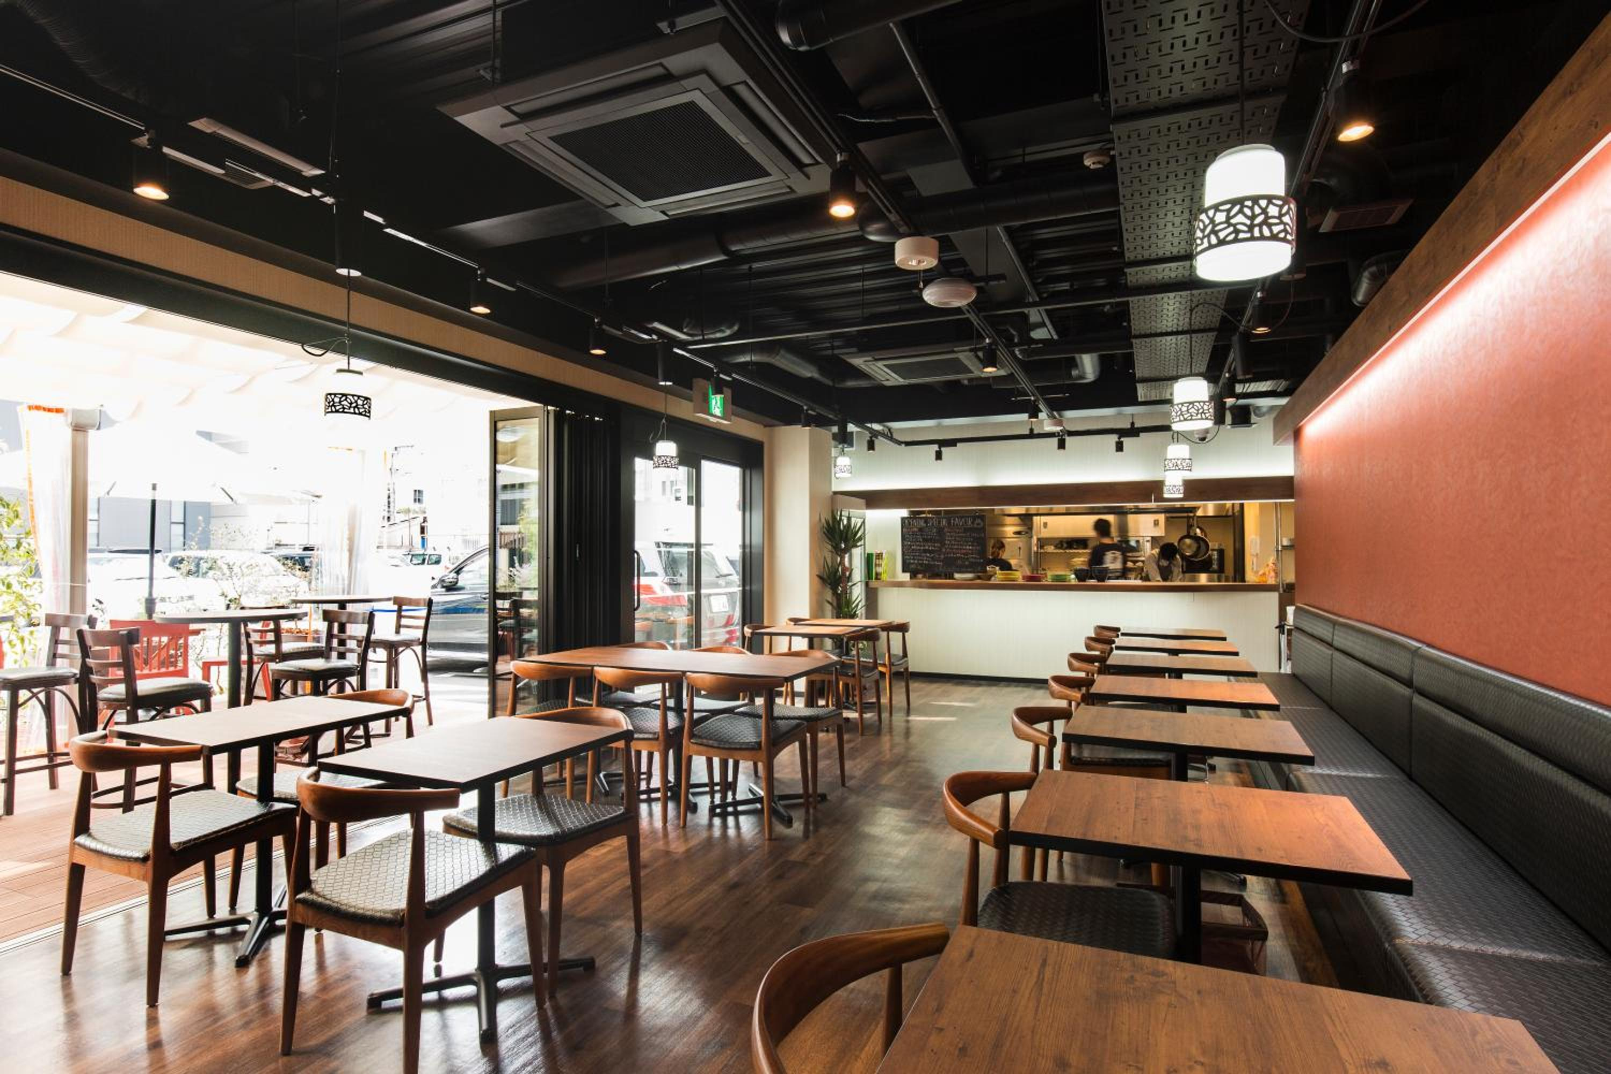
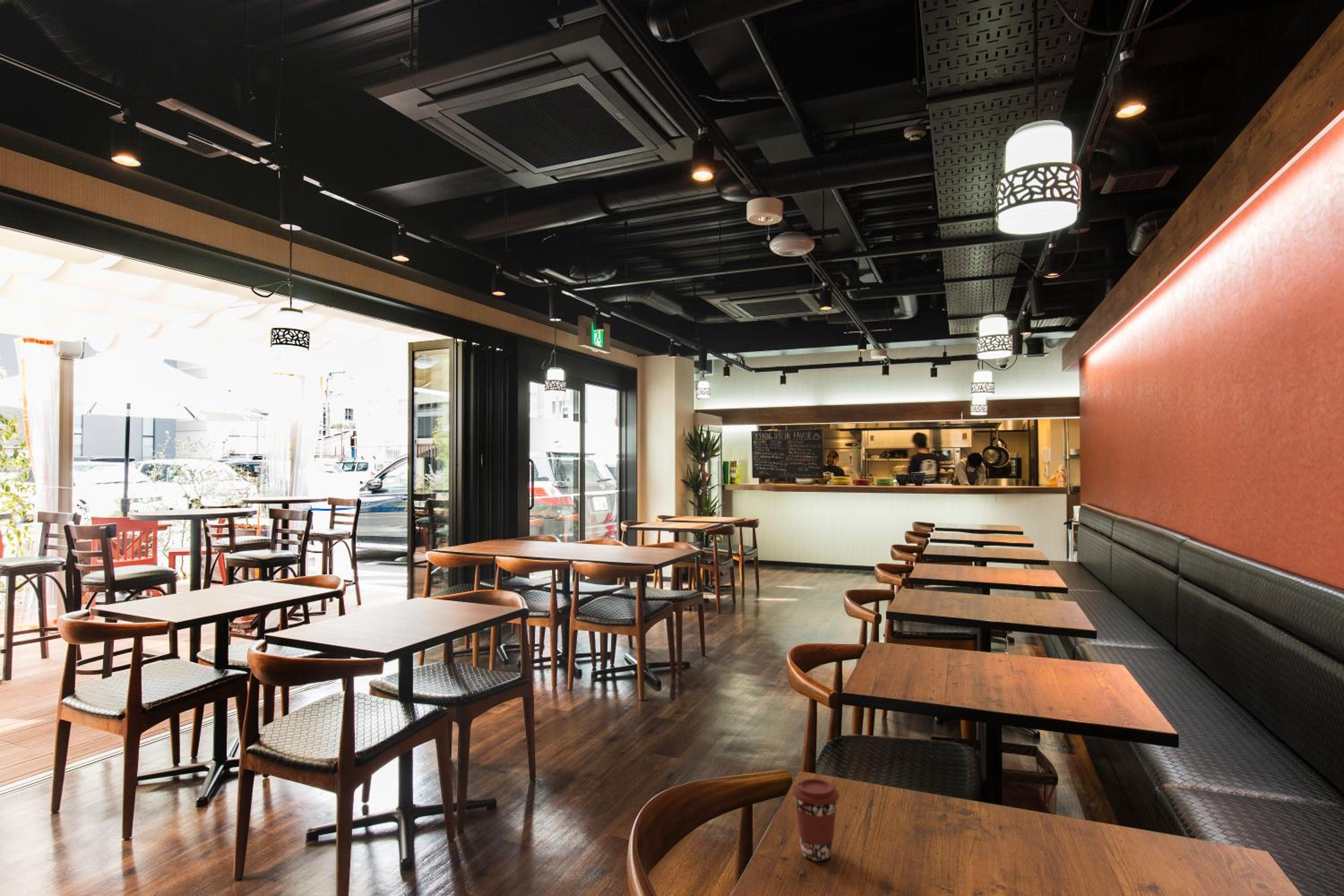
+ coffee cup (816, 819)
